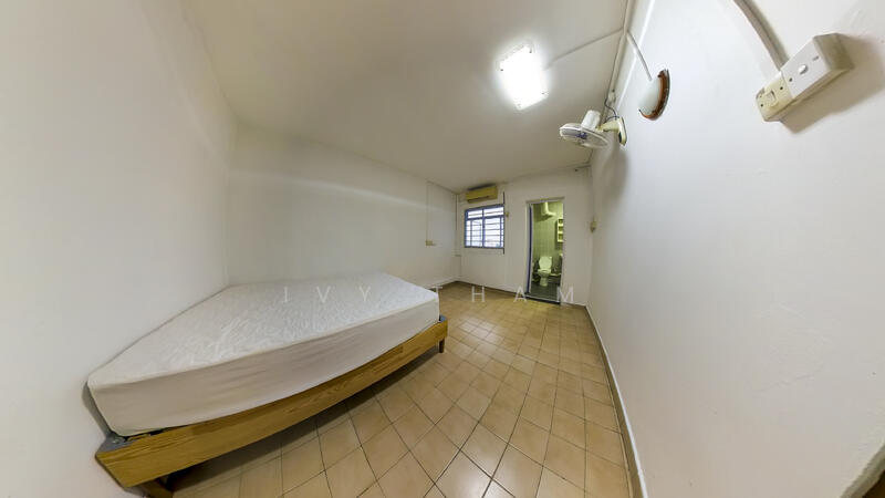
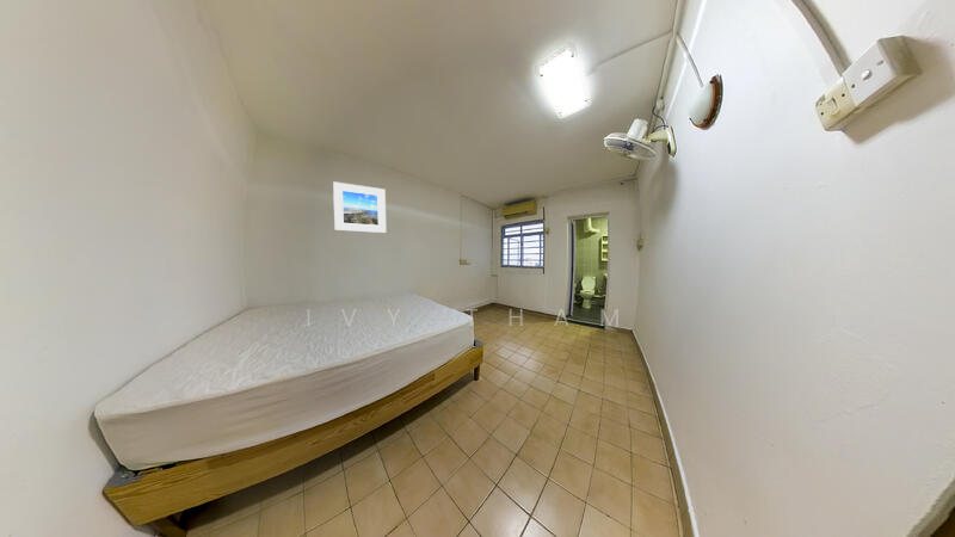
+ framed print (361, 208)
